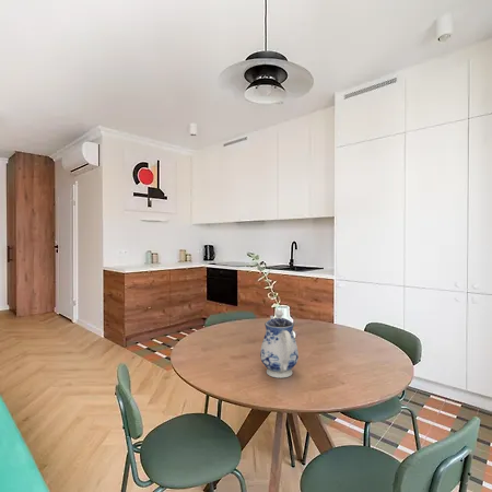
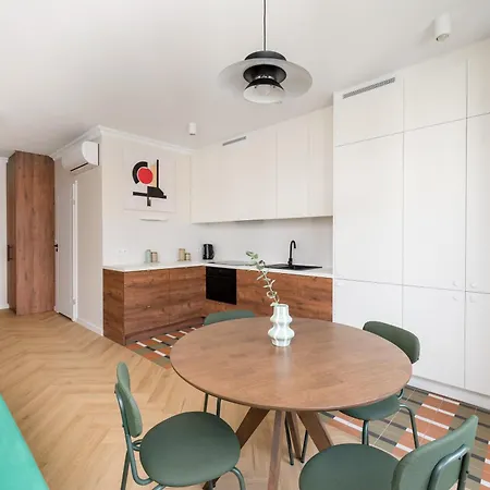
- teapot (279, 341)
